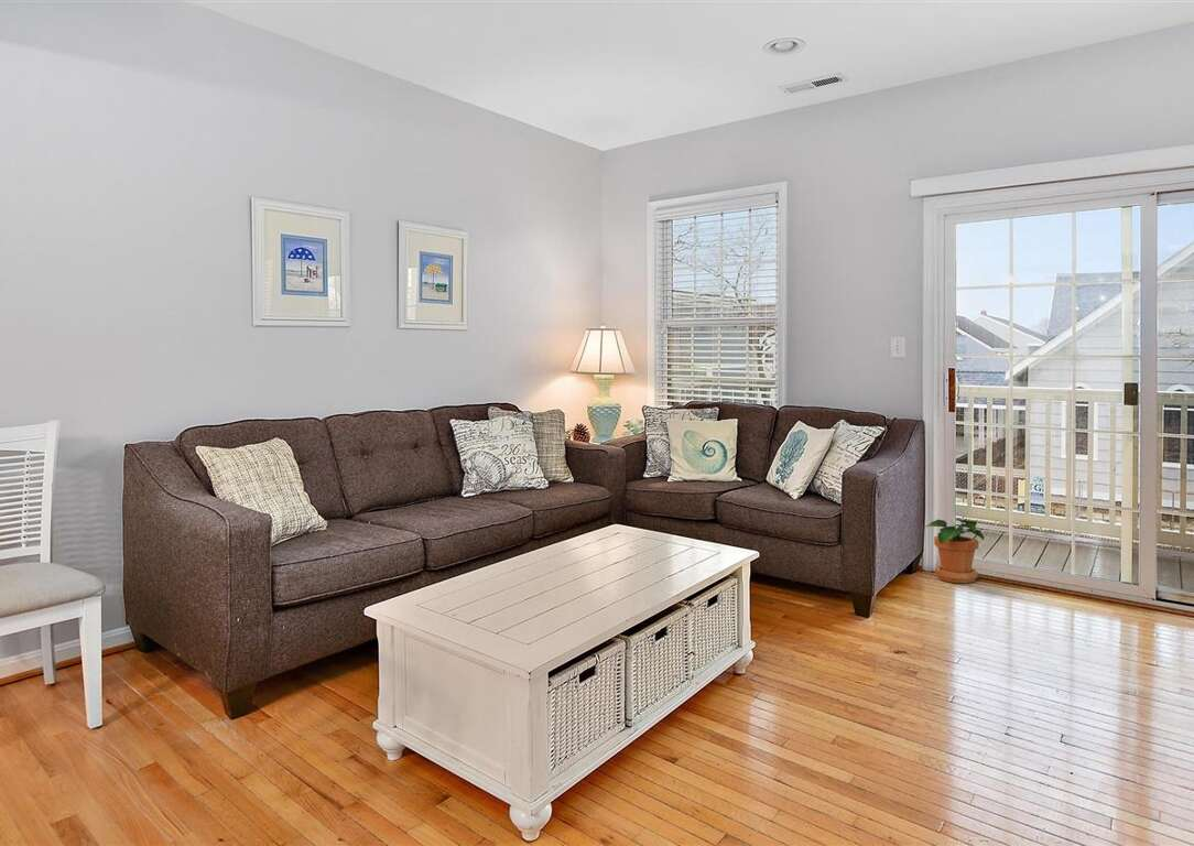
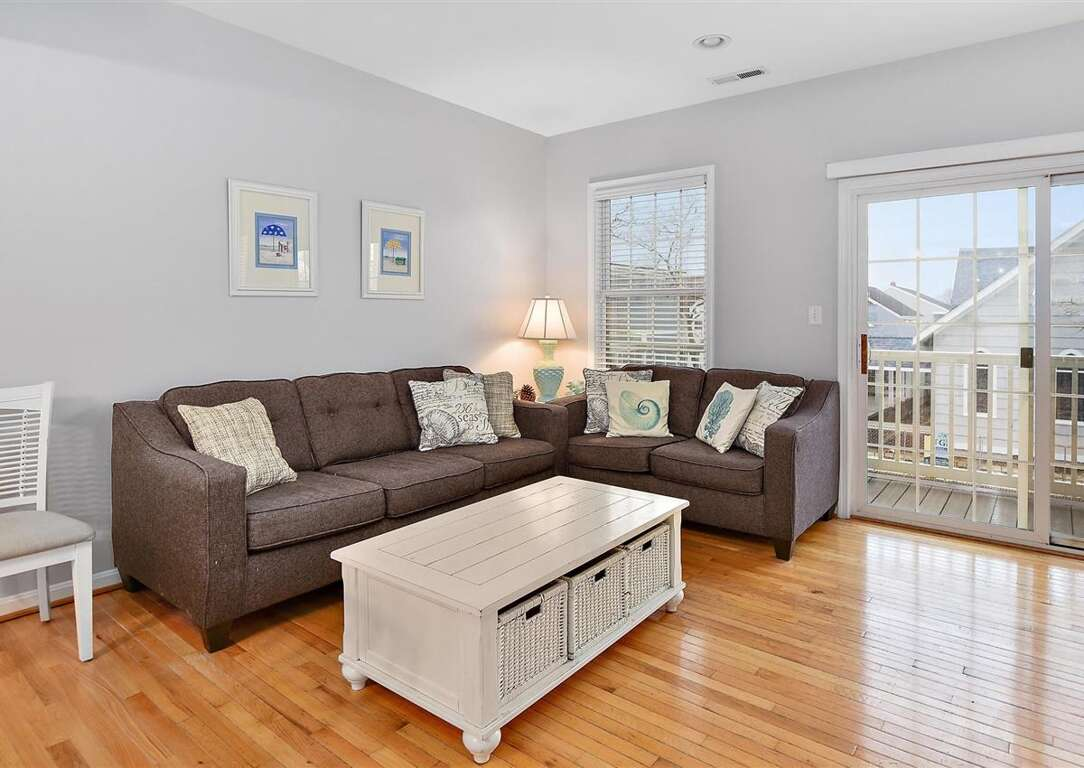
- potted plant (951, 550)
